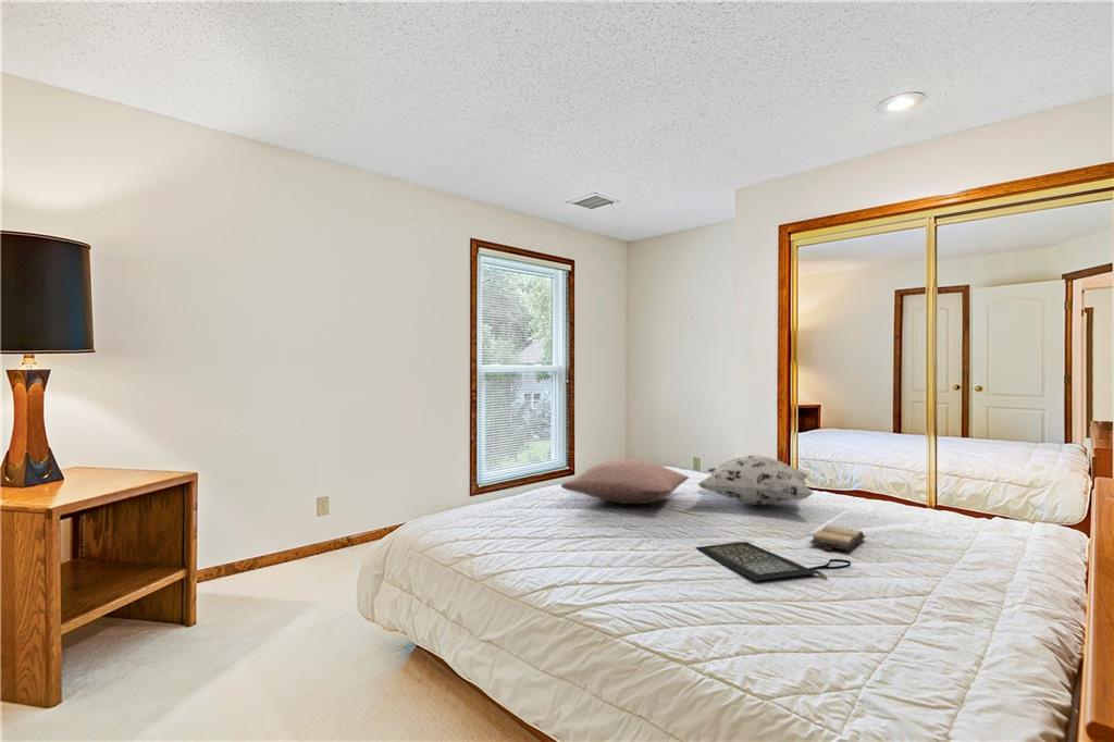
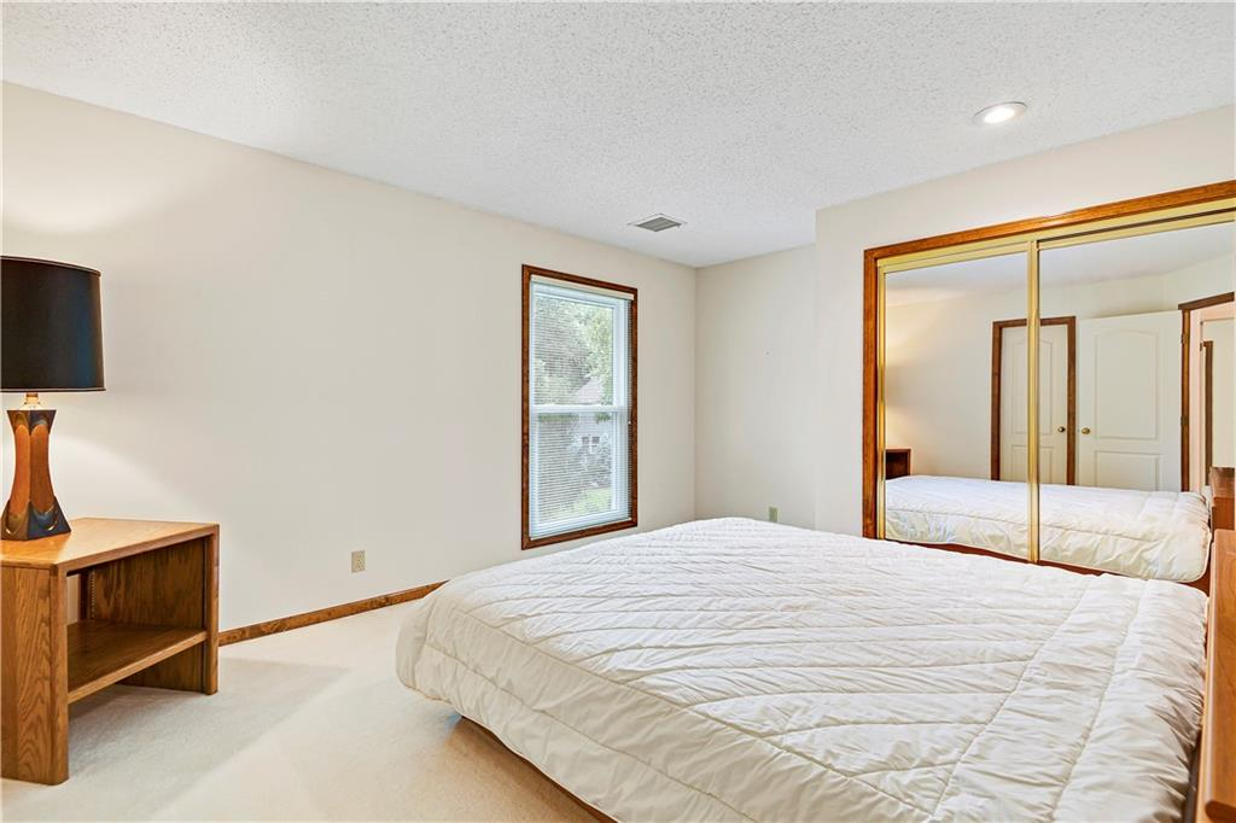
- pillow (628, 480)
- decorative pillow (755, 480)
- clutch bag (756, 560)
- hardback book (837, 536)
